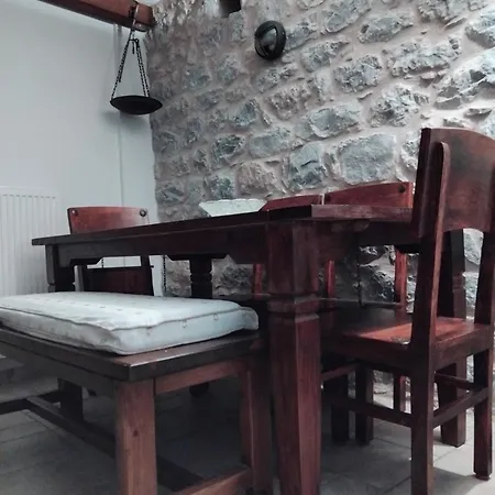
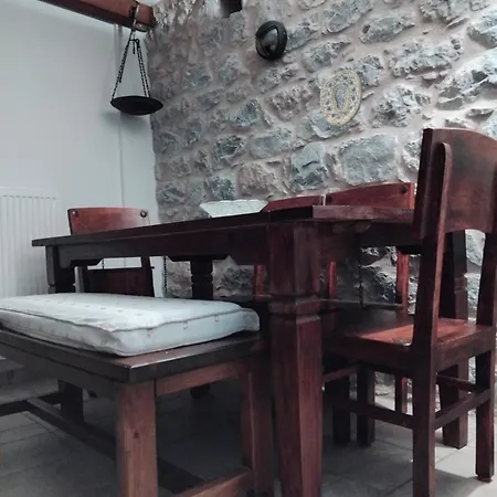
+ decorative plate (340, 97)
